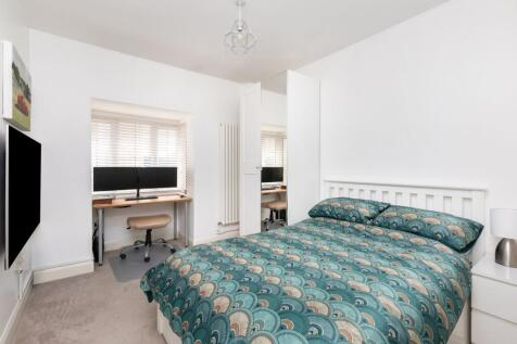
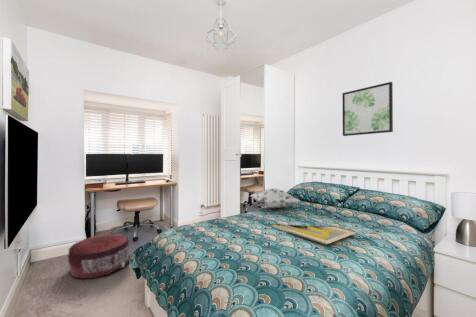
+ decorative pillow (273, 198)
+ wall art (365, 111)
+ pouf (101, 252)
+ serving tray (306, 228)
